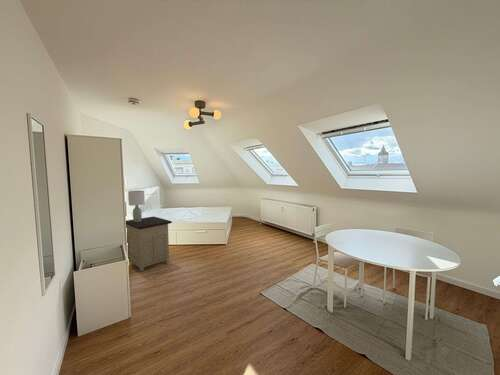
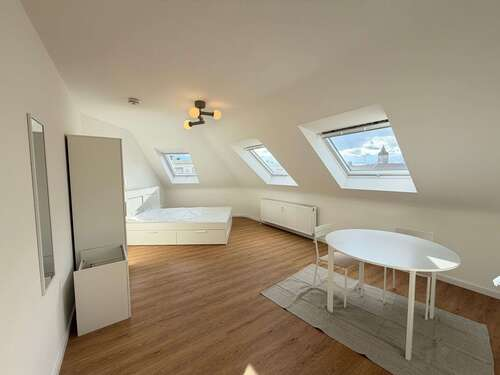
- lamp (136, 206)
- nightstand (147, 241)
